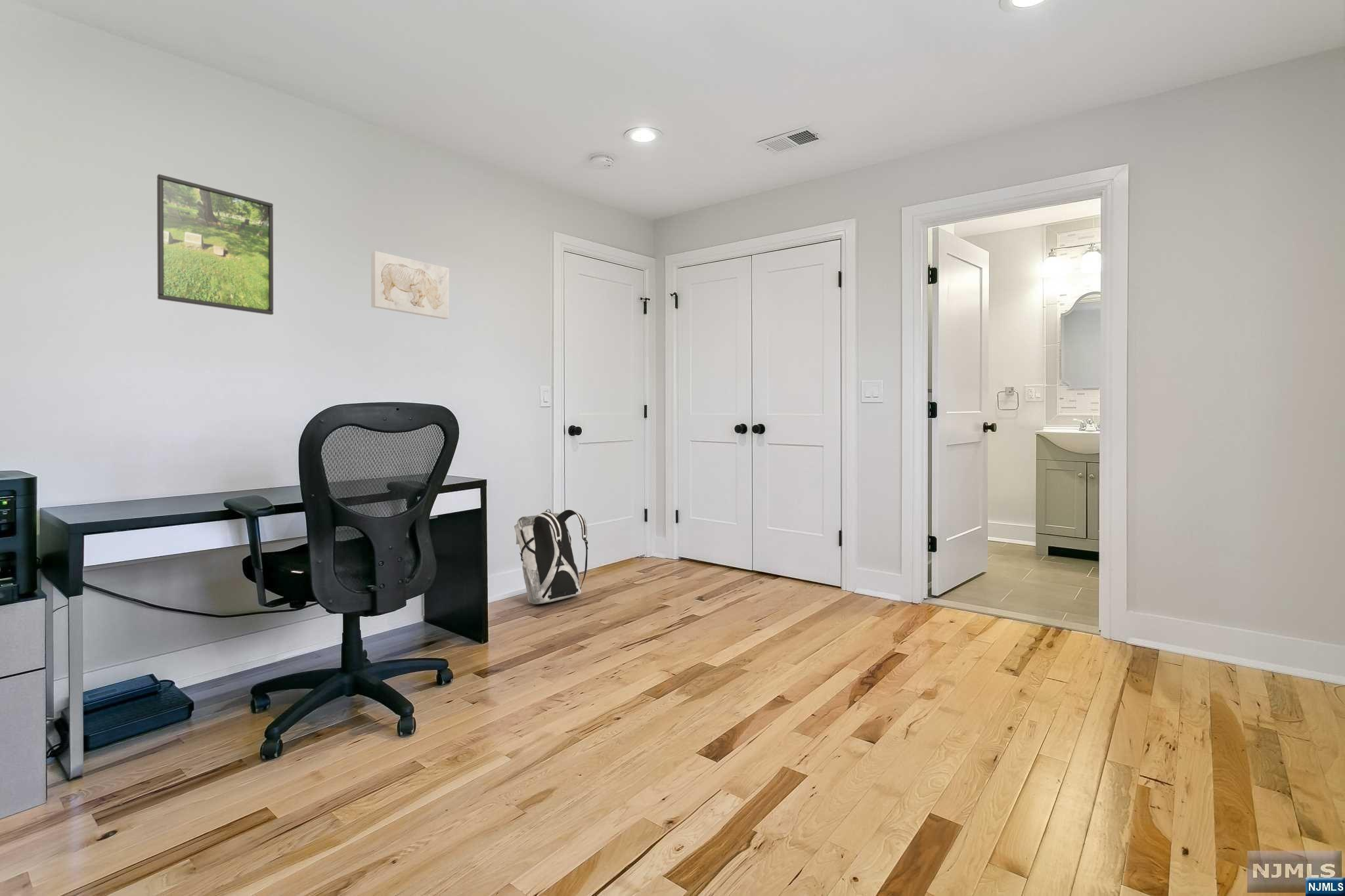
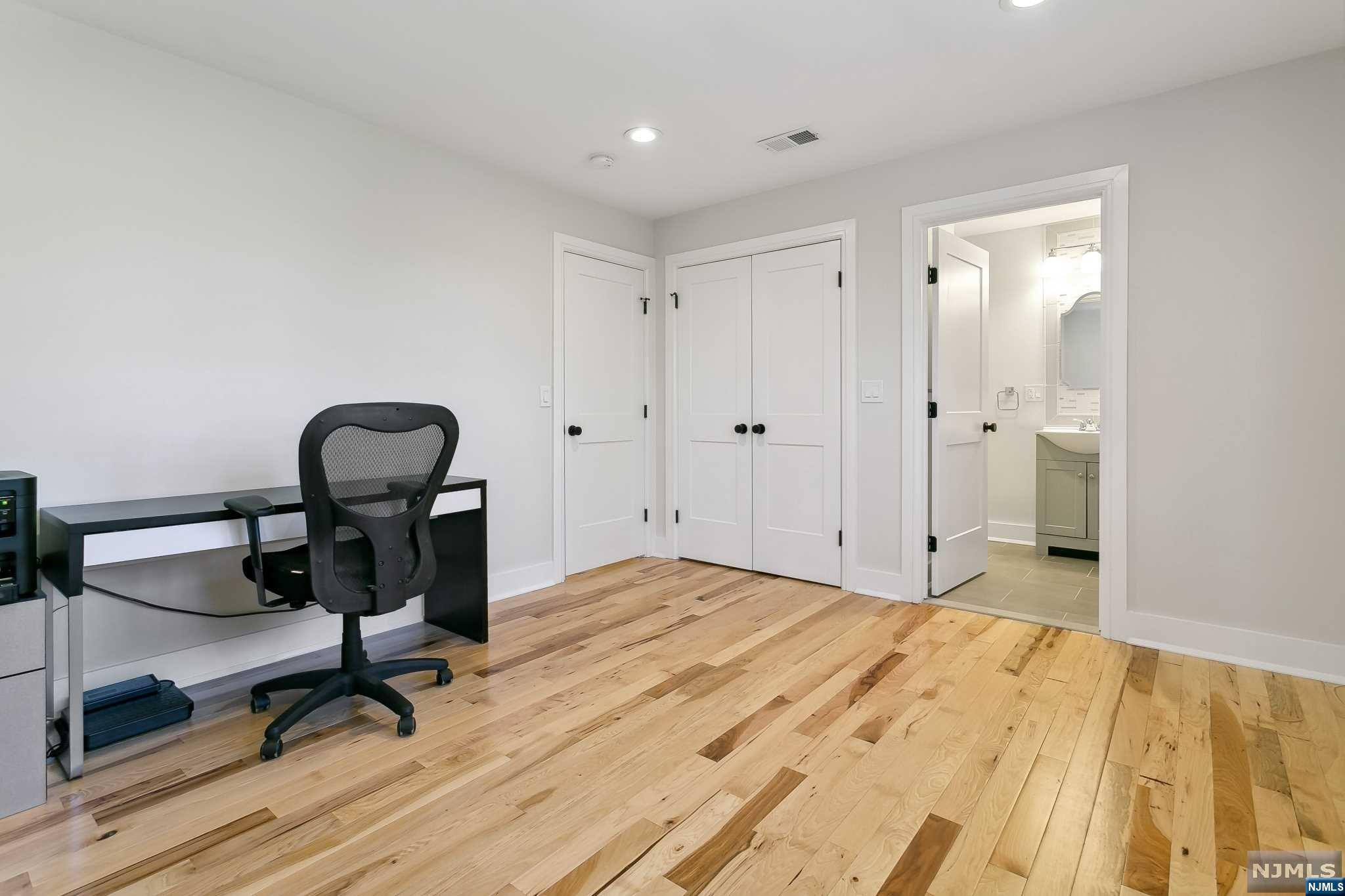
- backpack (552, 555)
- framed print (218, 248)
- wall art (412, 286)
